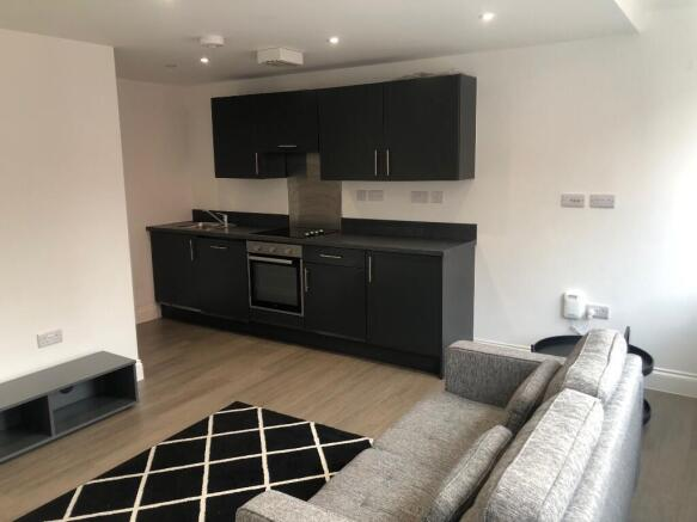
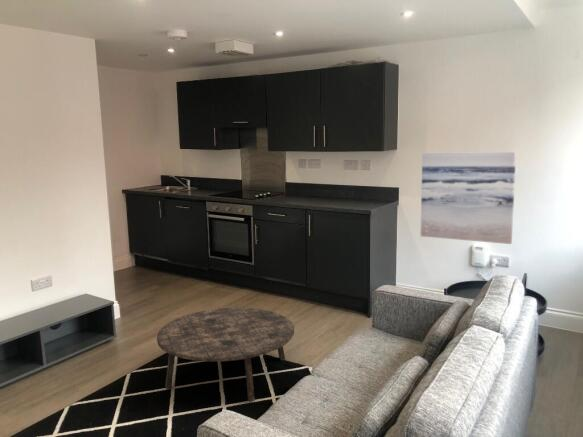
+ coffee table (227, 351)
+ wall art (465, 196)
